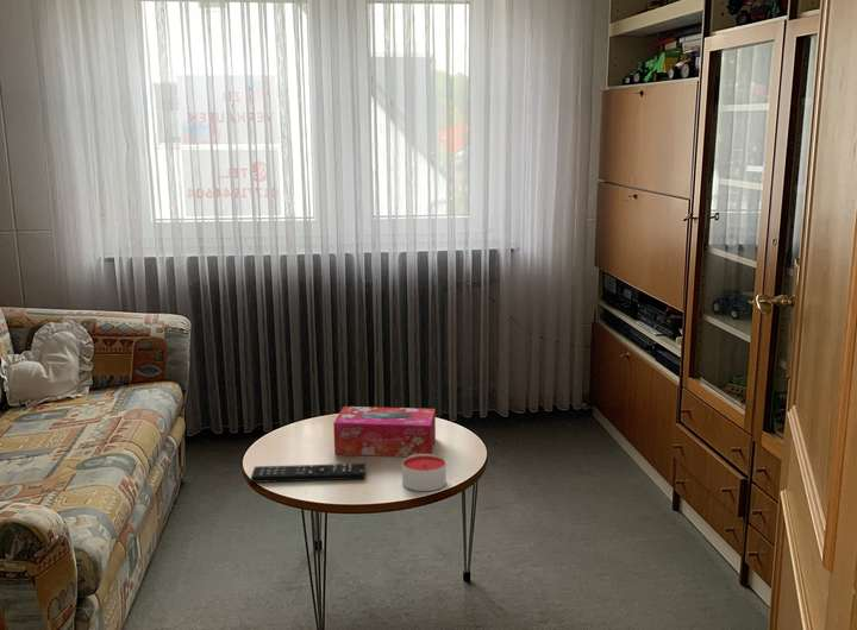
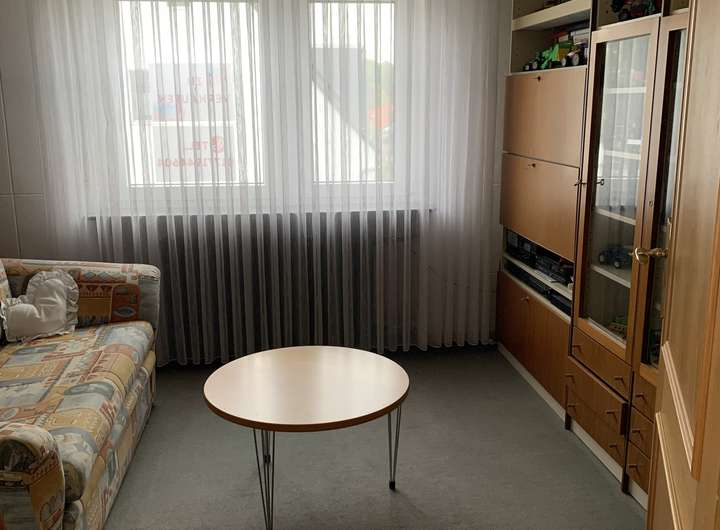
- candle (424, 471)
- tissue box (386, 430)
- remote control (309, 472)
